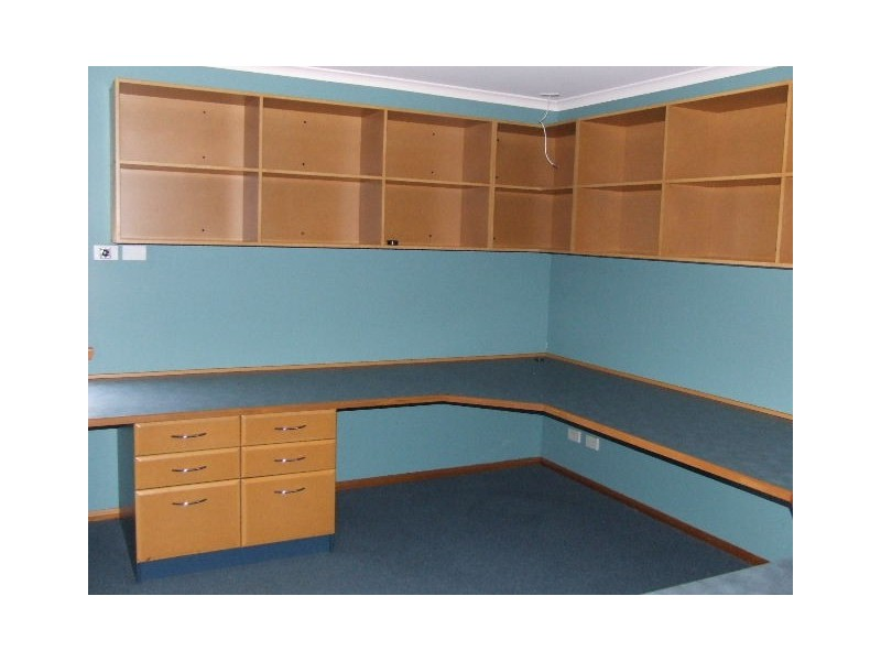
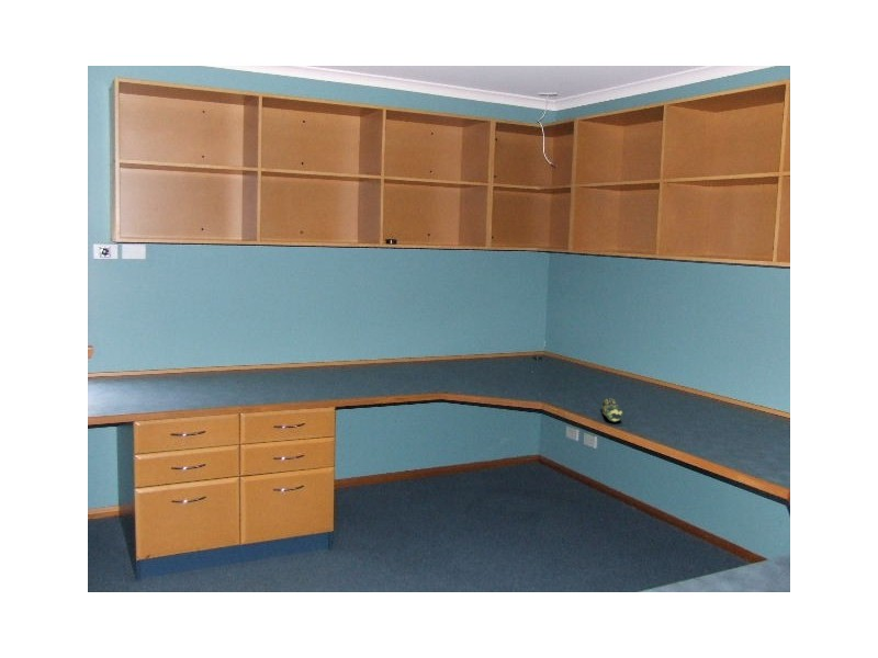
+ pencil case (611, 410)
